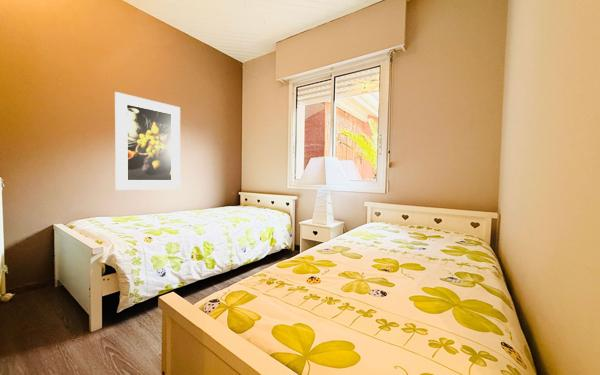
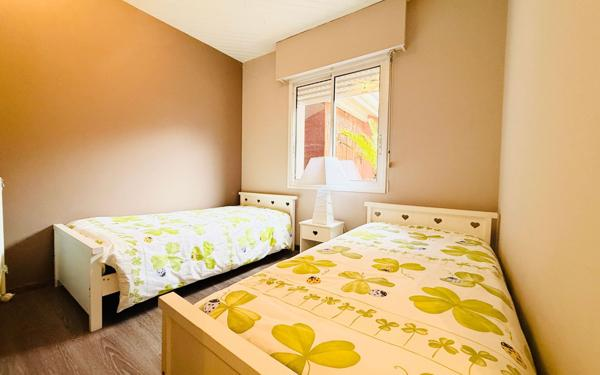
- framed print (150, 145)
